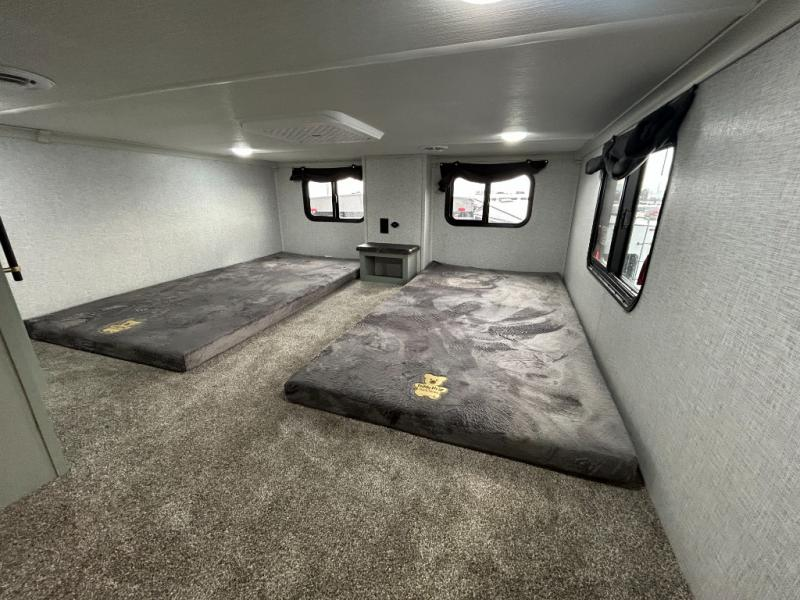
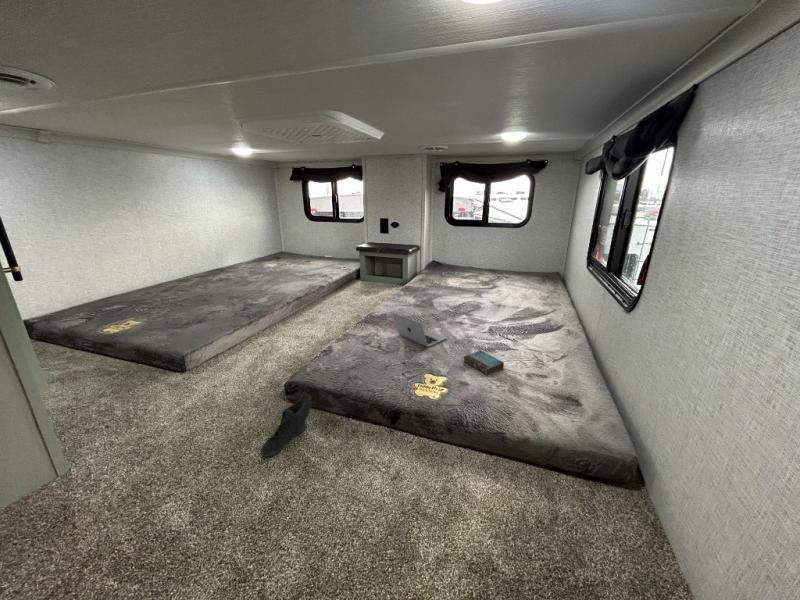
+ book (483, 362)
+ laptop (419, 325)
+ sneaker (286, 422)
